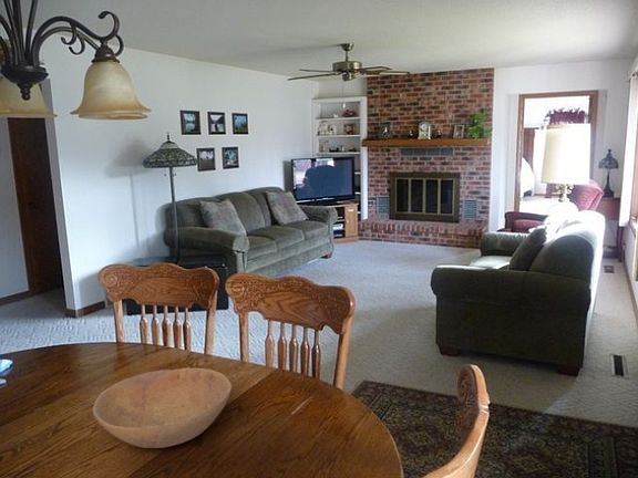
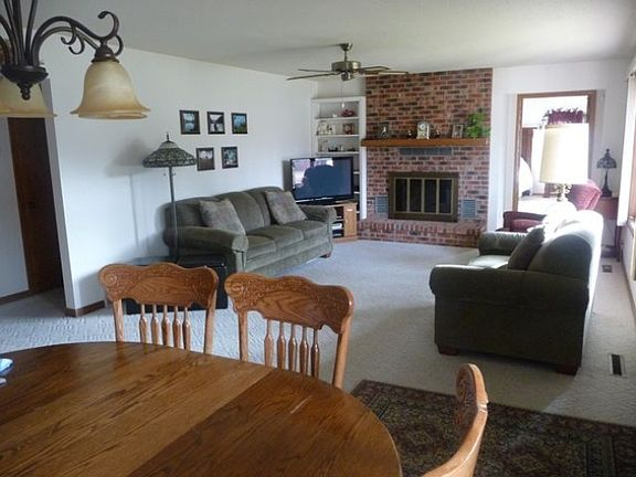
- bowl (165, 412)
